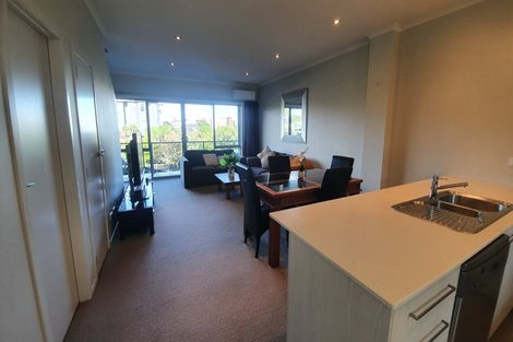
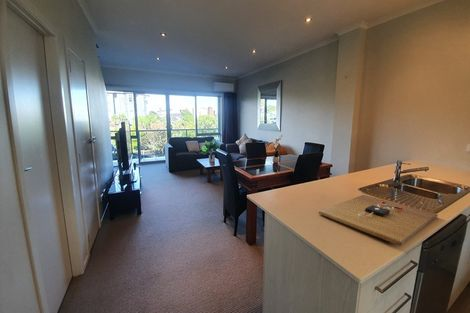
+ cutting board (376, 212)
